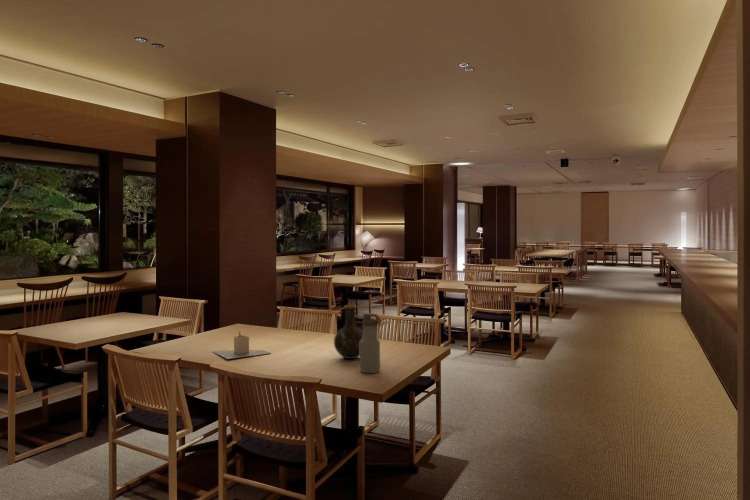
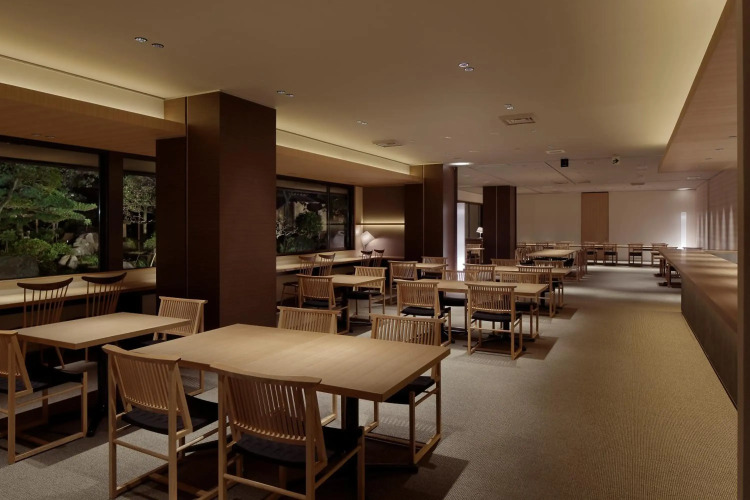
- vase (350, 331)
- utensil holder (241, 341)
- water bottle (370, 342)
